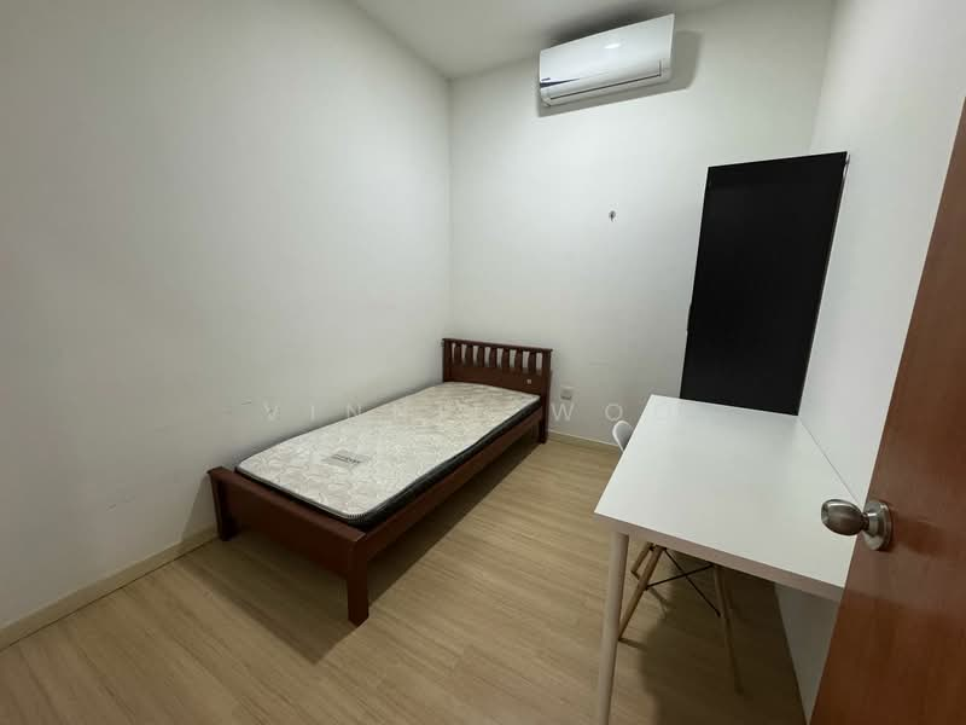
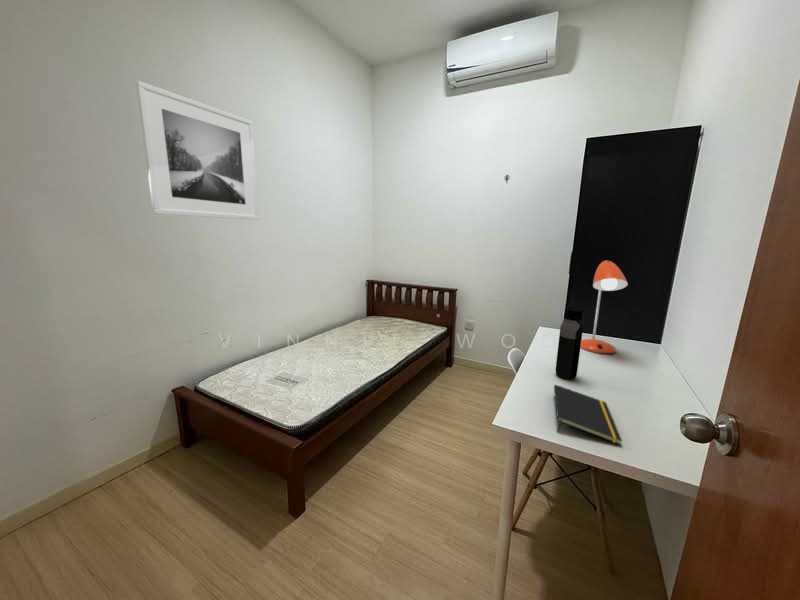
+ notepad (583, 410)
+ desk lamp (599, 305)
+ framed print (208, 162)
+ water bottle (569, 343)
